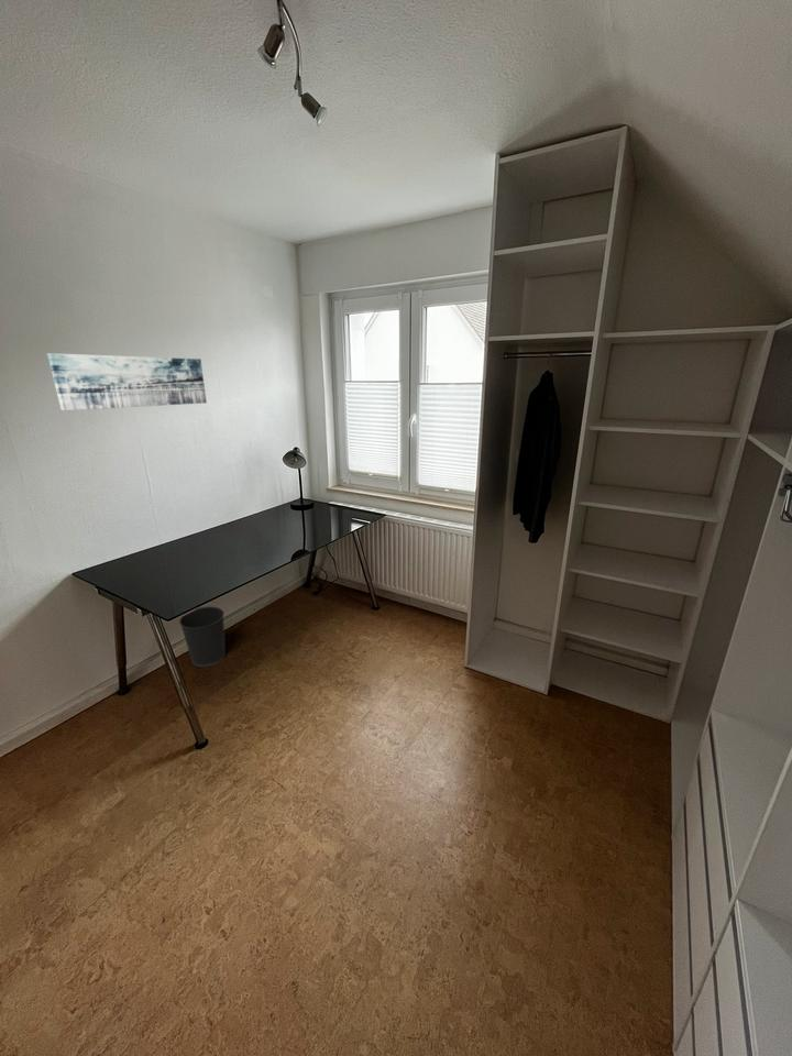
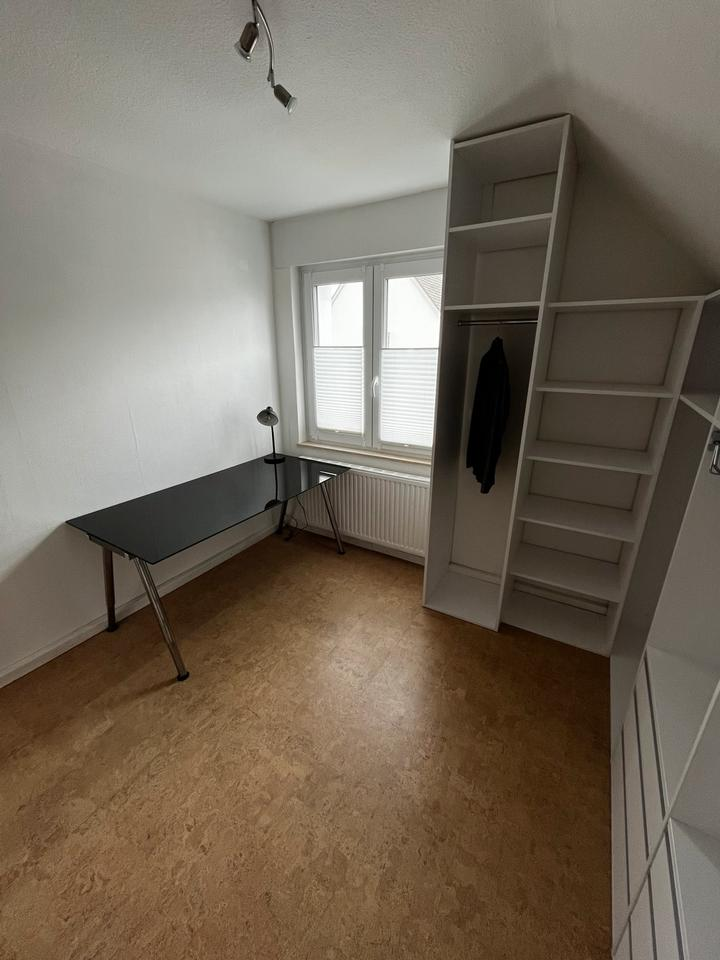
- wall art (138, 382)
- wastebasket (205, 637)
